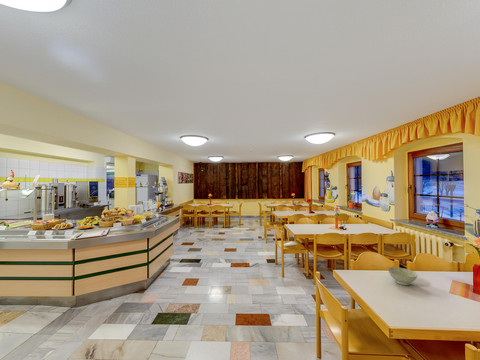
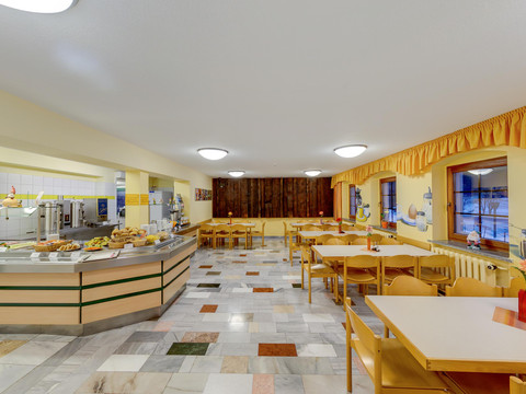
- bowl (402, 277)
